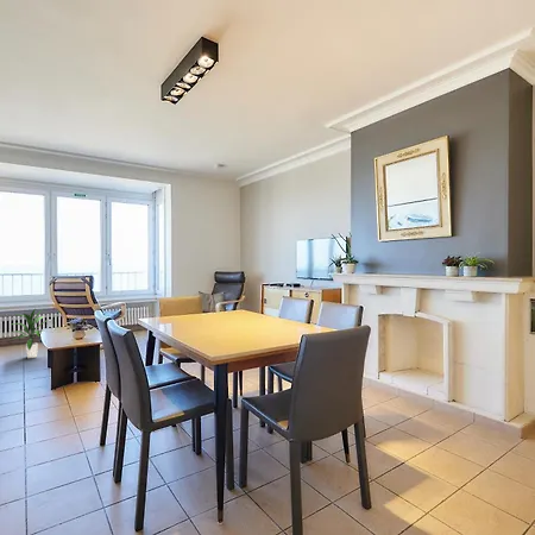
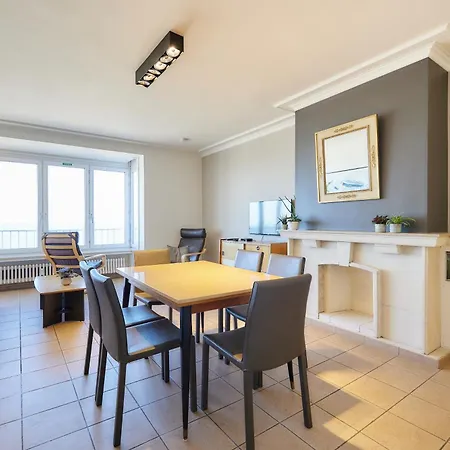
- indoor plant (31, 332)
